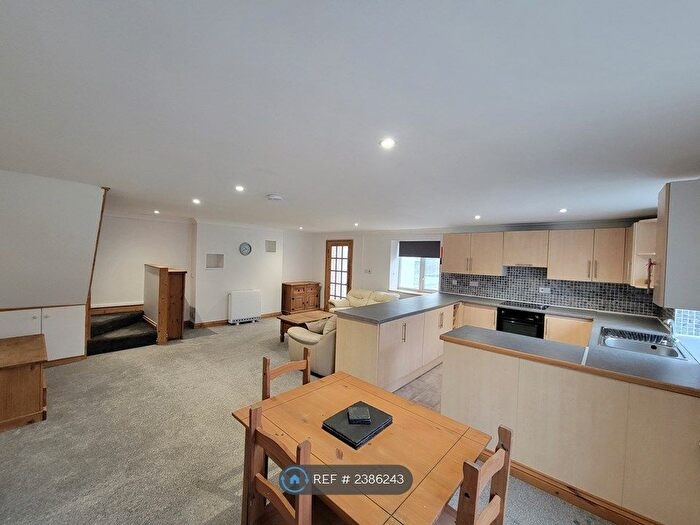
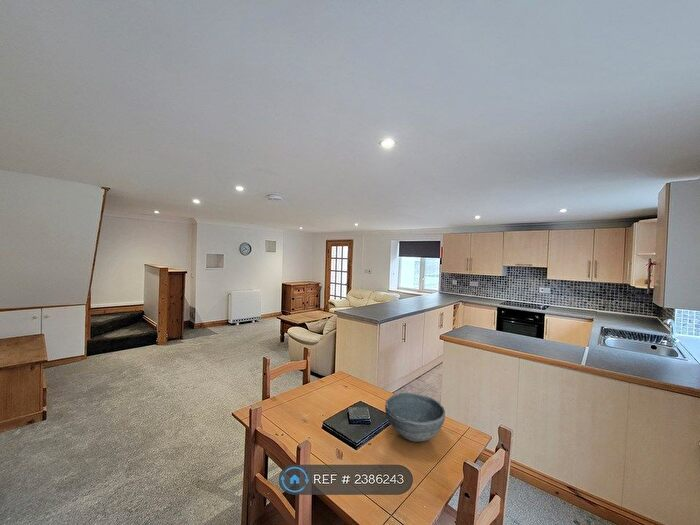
+ bowl (414, 419)
